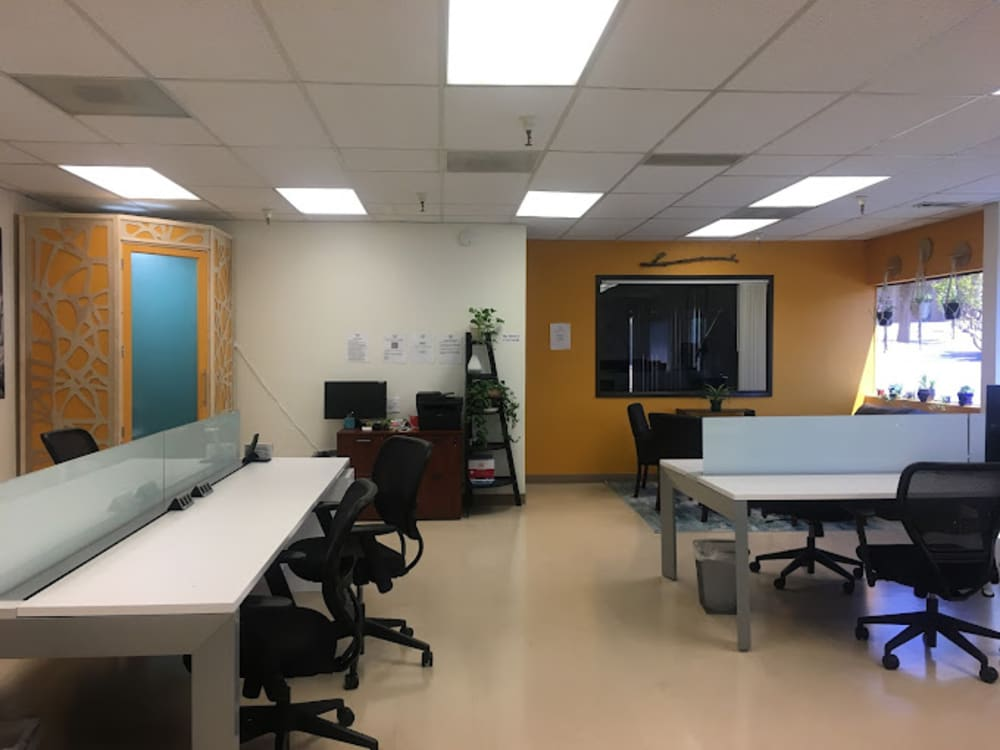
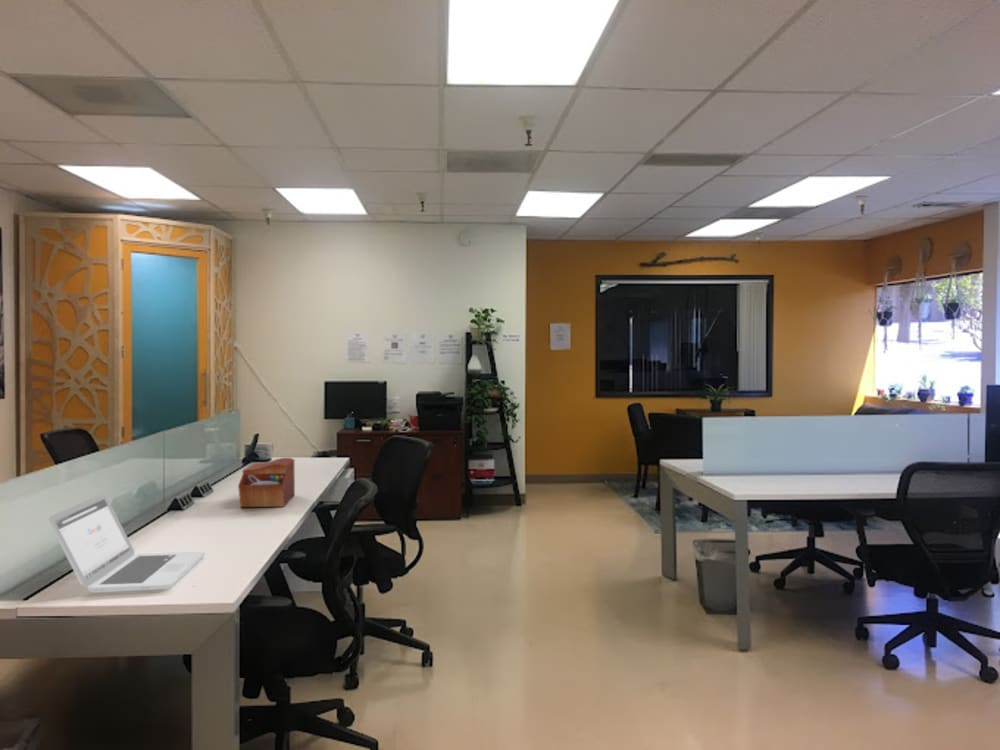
+ laptop (129, 541)
+ sewing box (266, 482)
